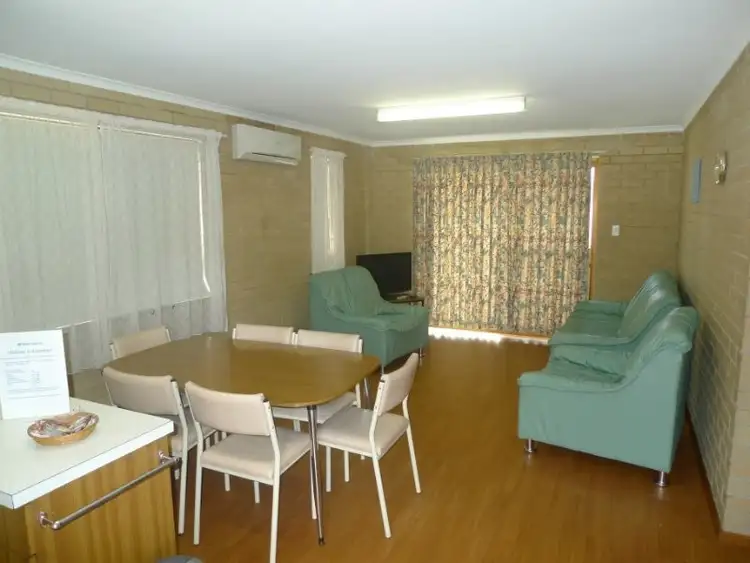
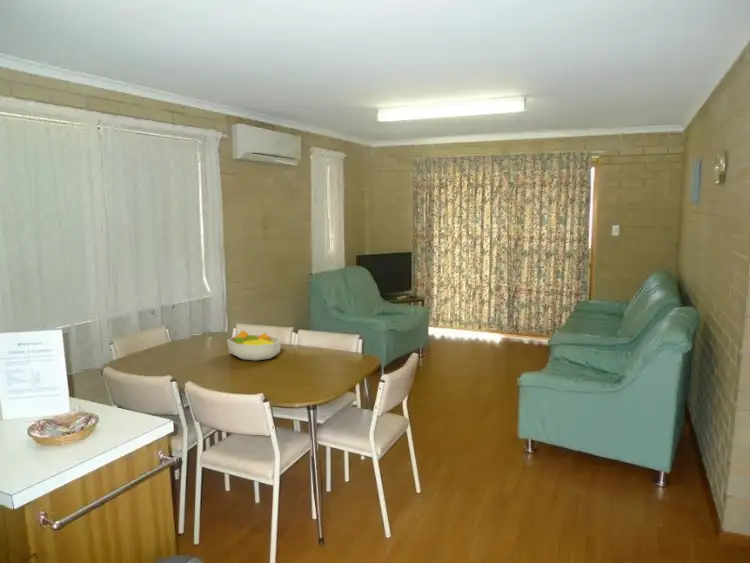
+ fruit bowl (254, 344)
